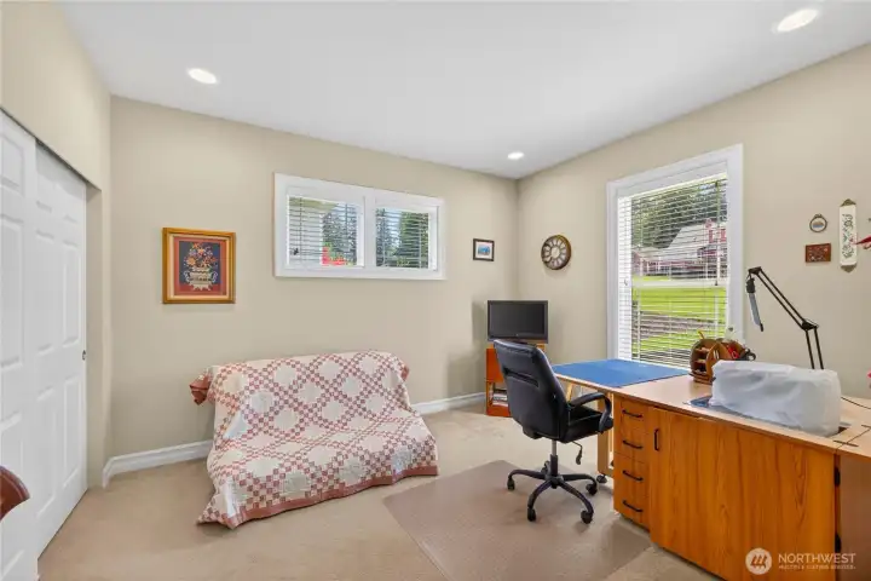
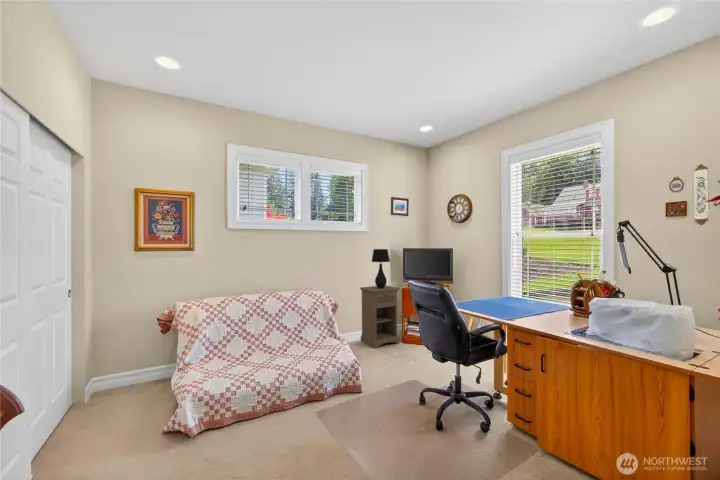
+ nightstand (379, 315)
+ table lamp (380, 268)
